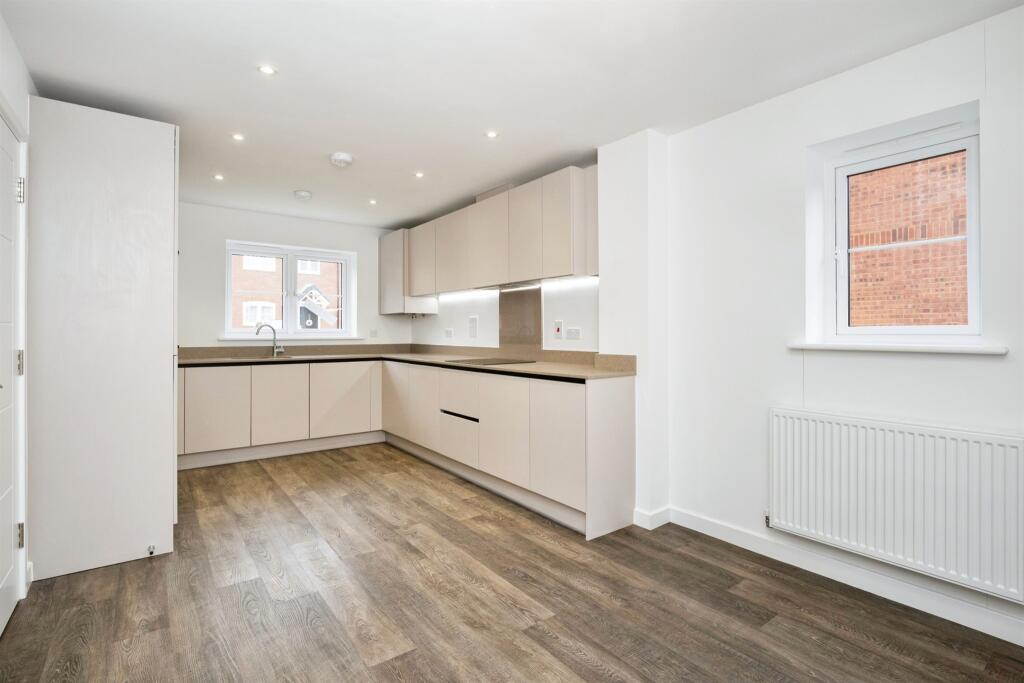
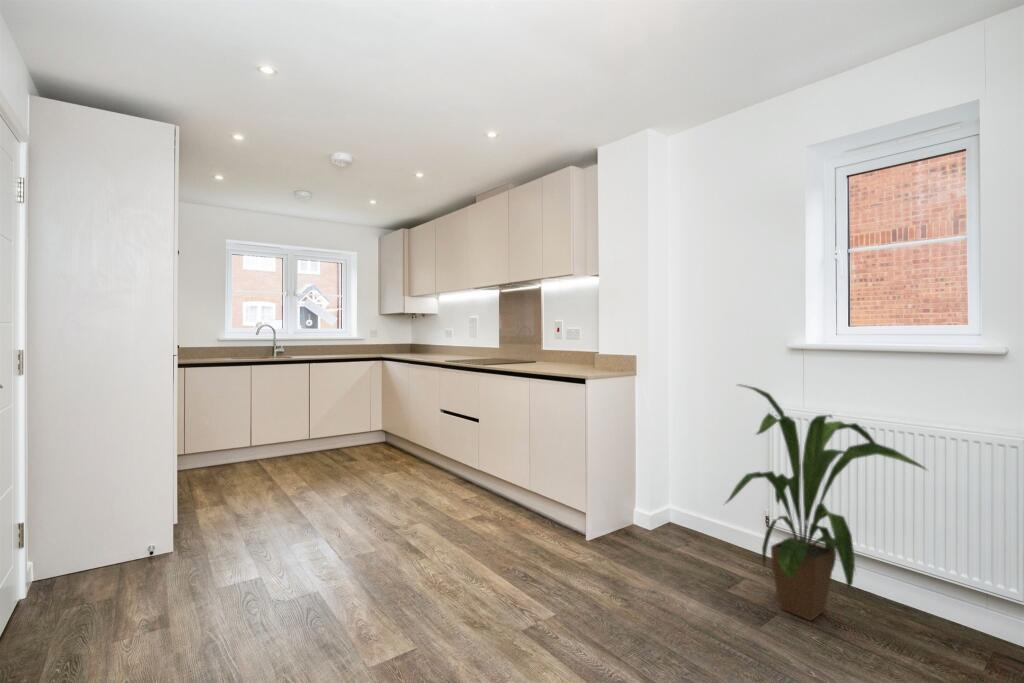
+ house plant (821, 504)
